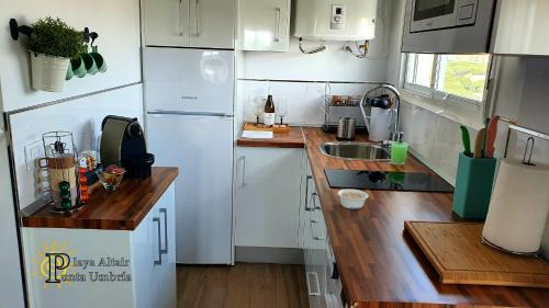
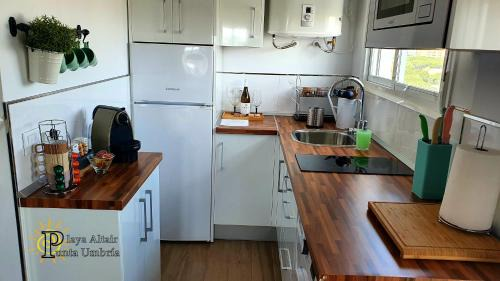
- legume (352, 198)
